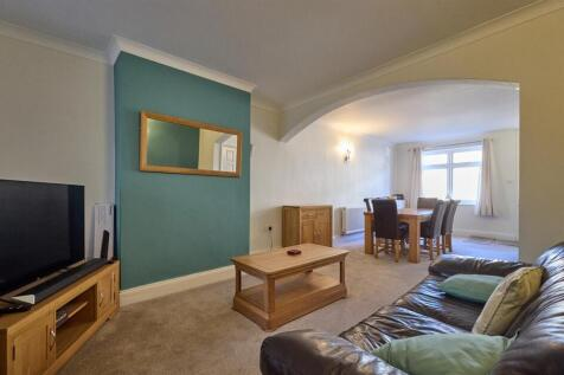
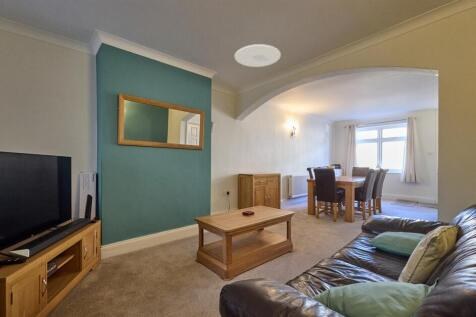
+ ceiling light (257, 54)
